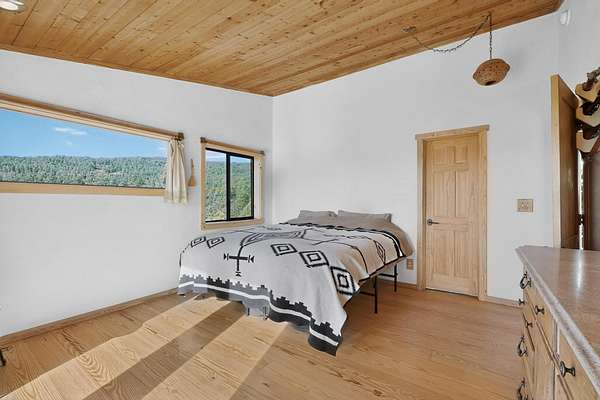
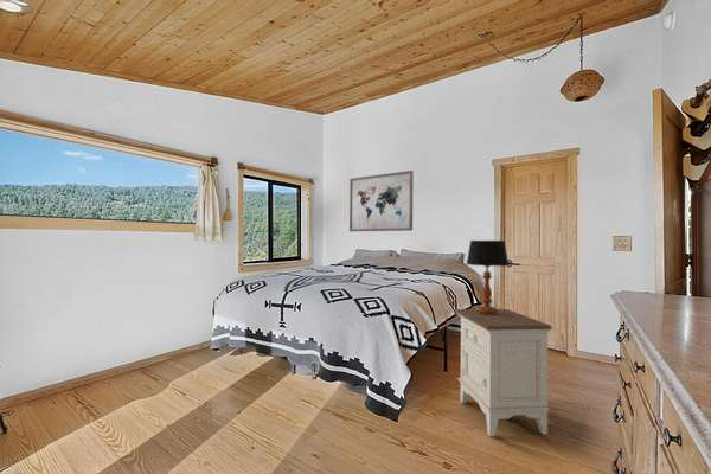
+ nightstand (497, 366)
+ table lamp (487, 276)
+ wall art (379, 203)
